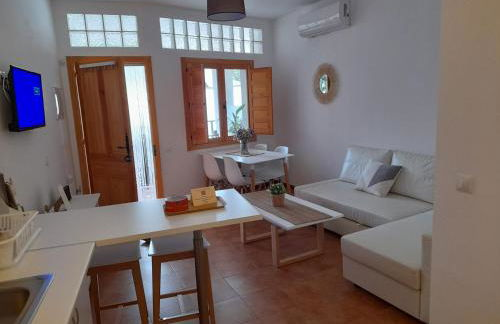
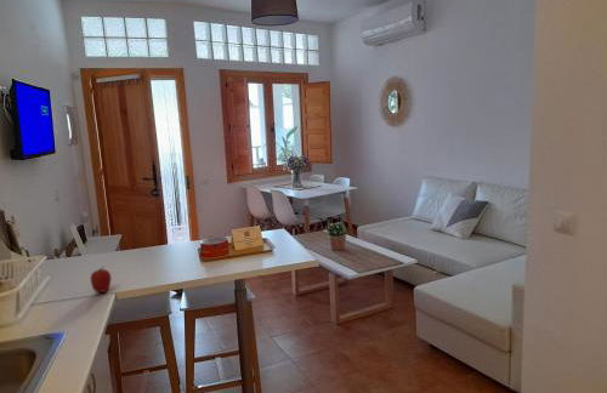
+ fruit (101, 279)
